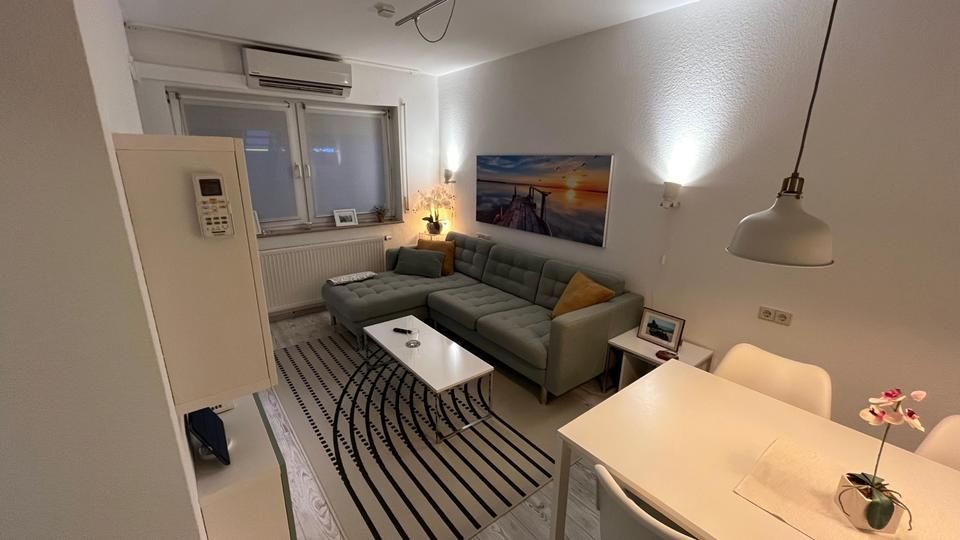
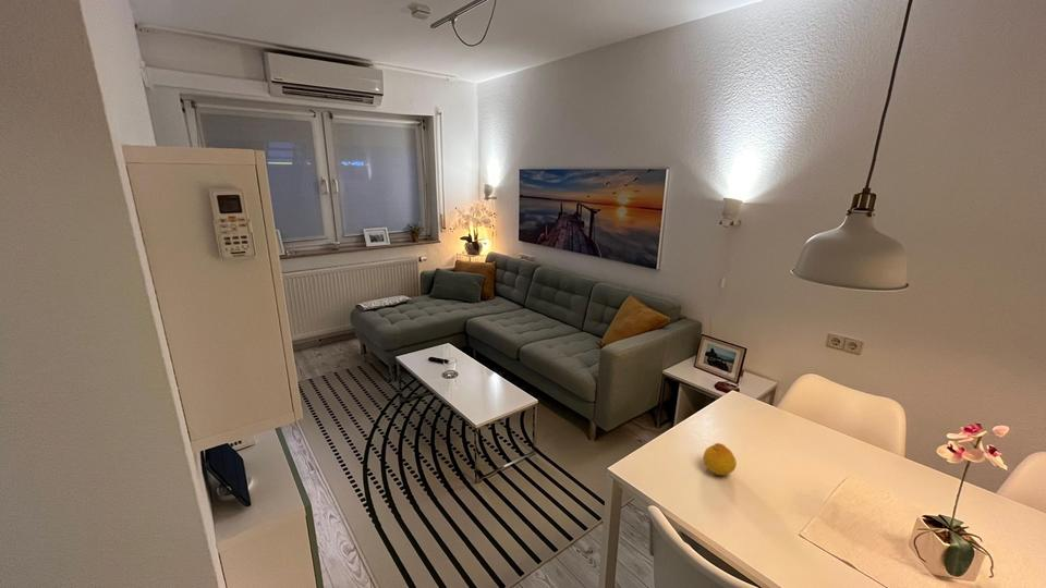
+ fruit (719, 457)
